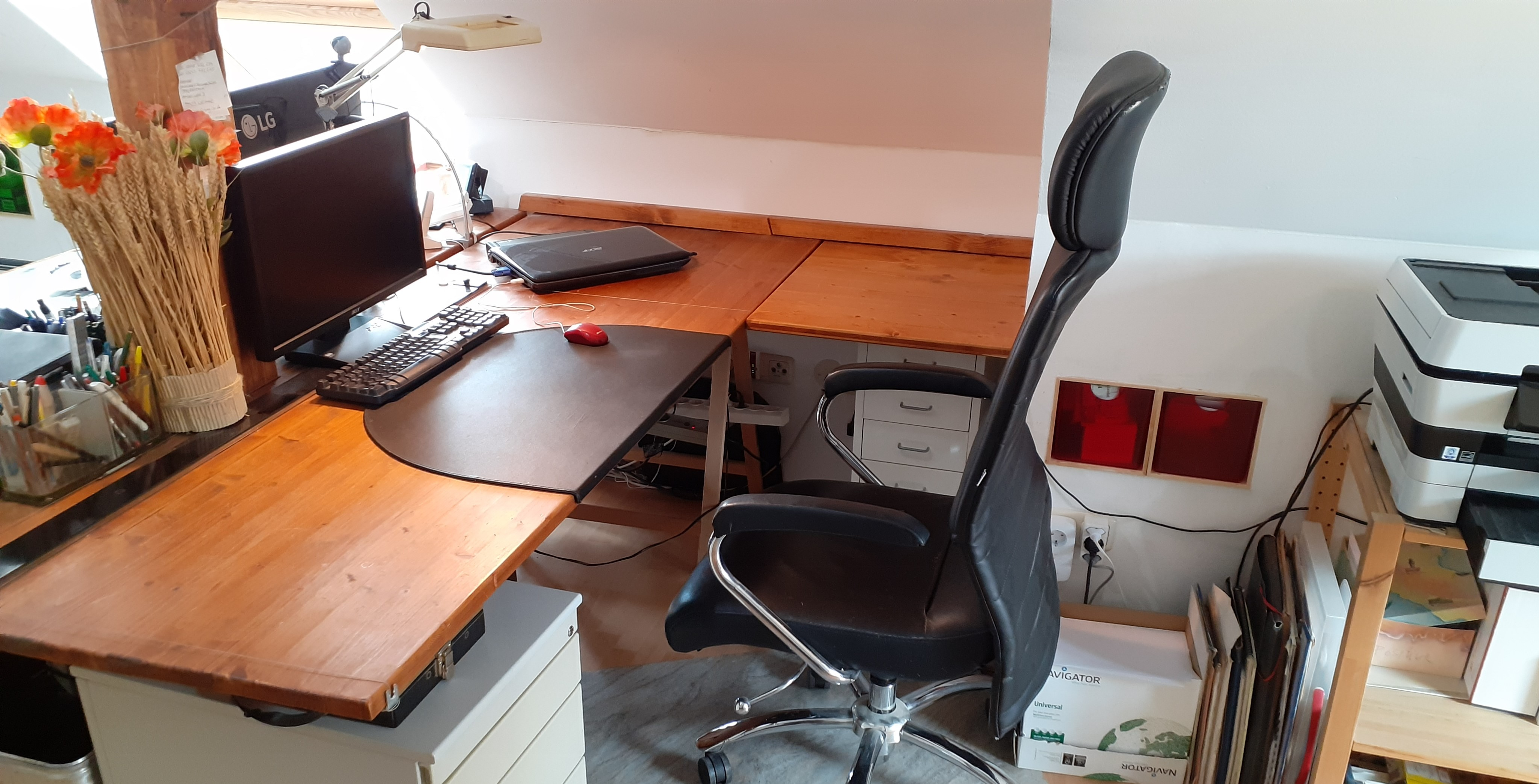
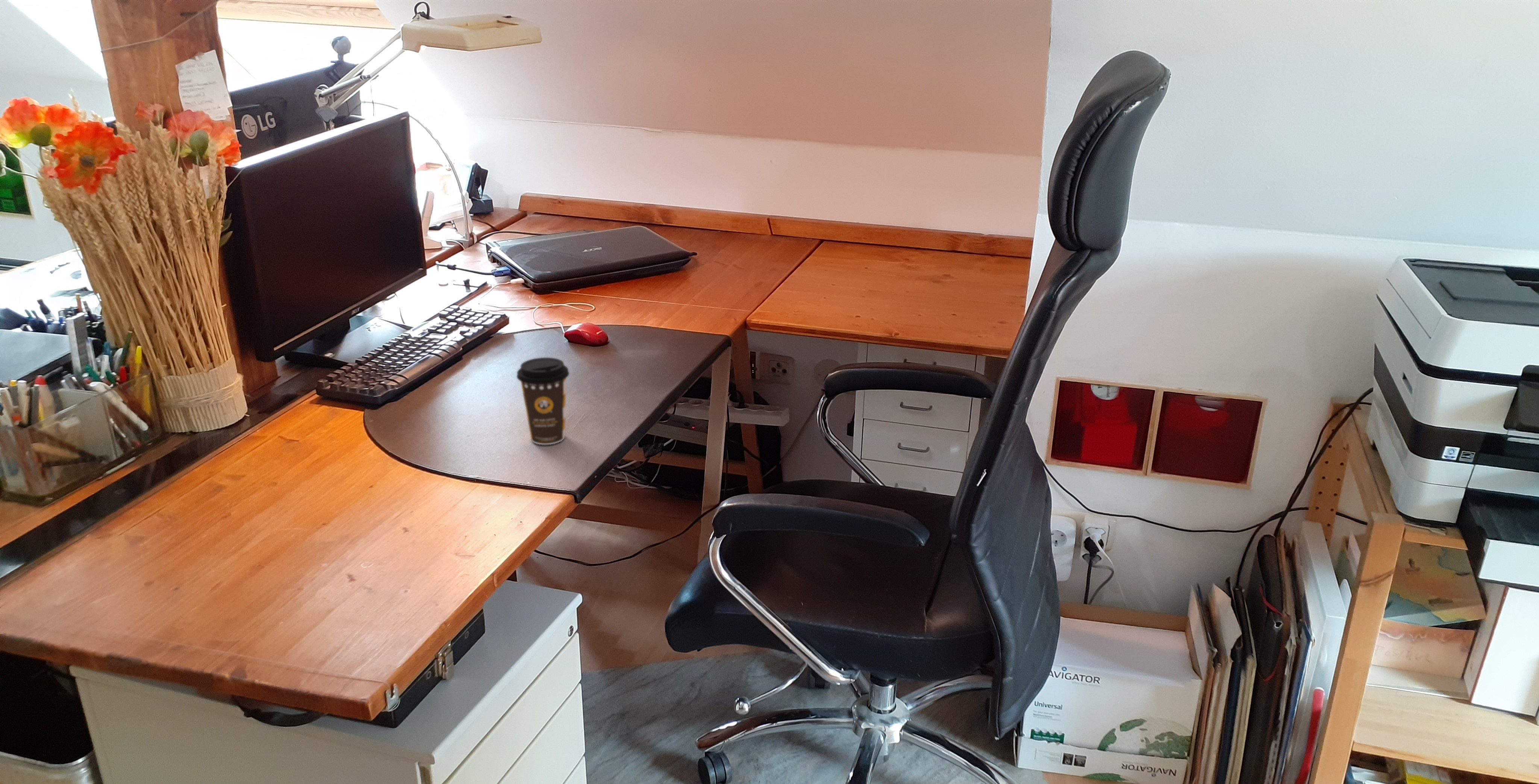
+ coffee cup (545, 401)
